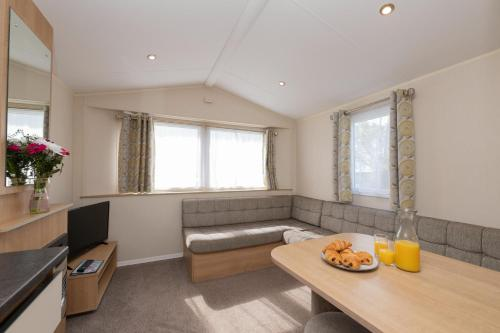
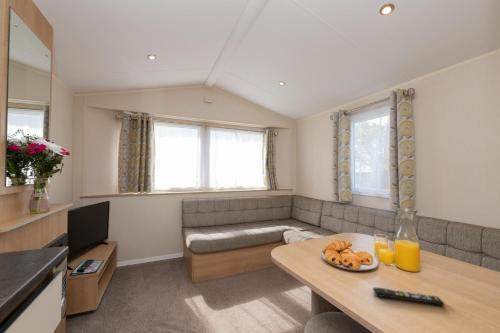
+ remote control (406, 296)
